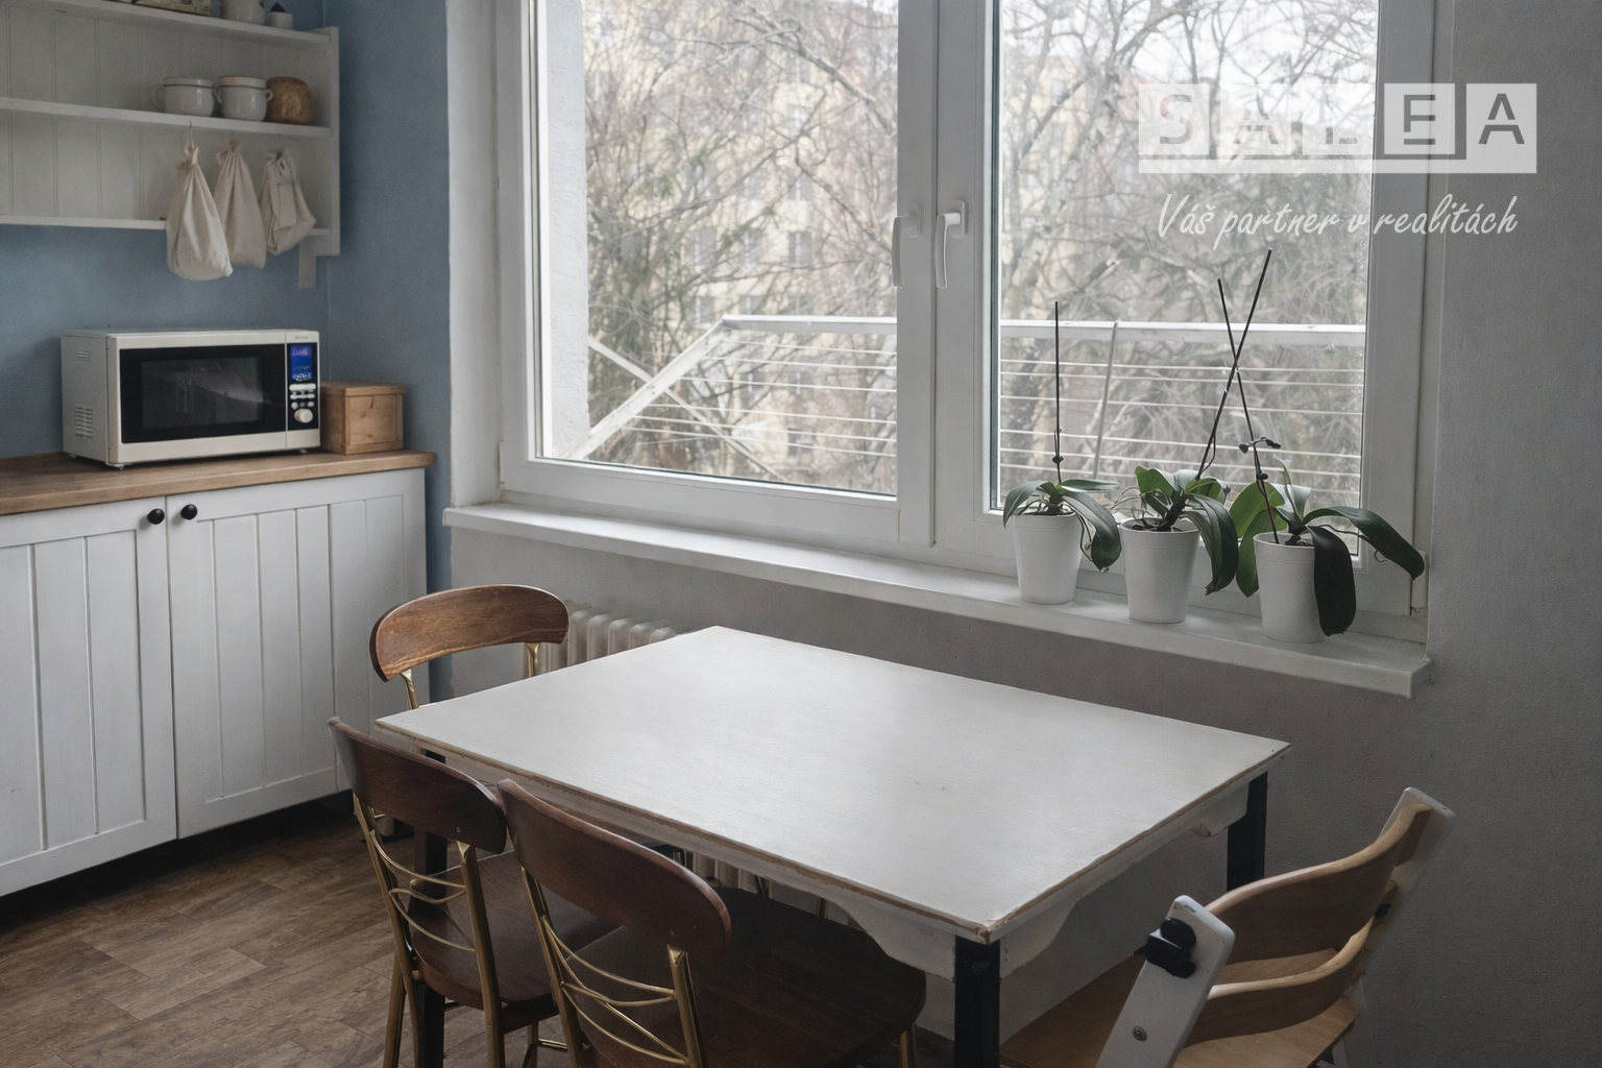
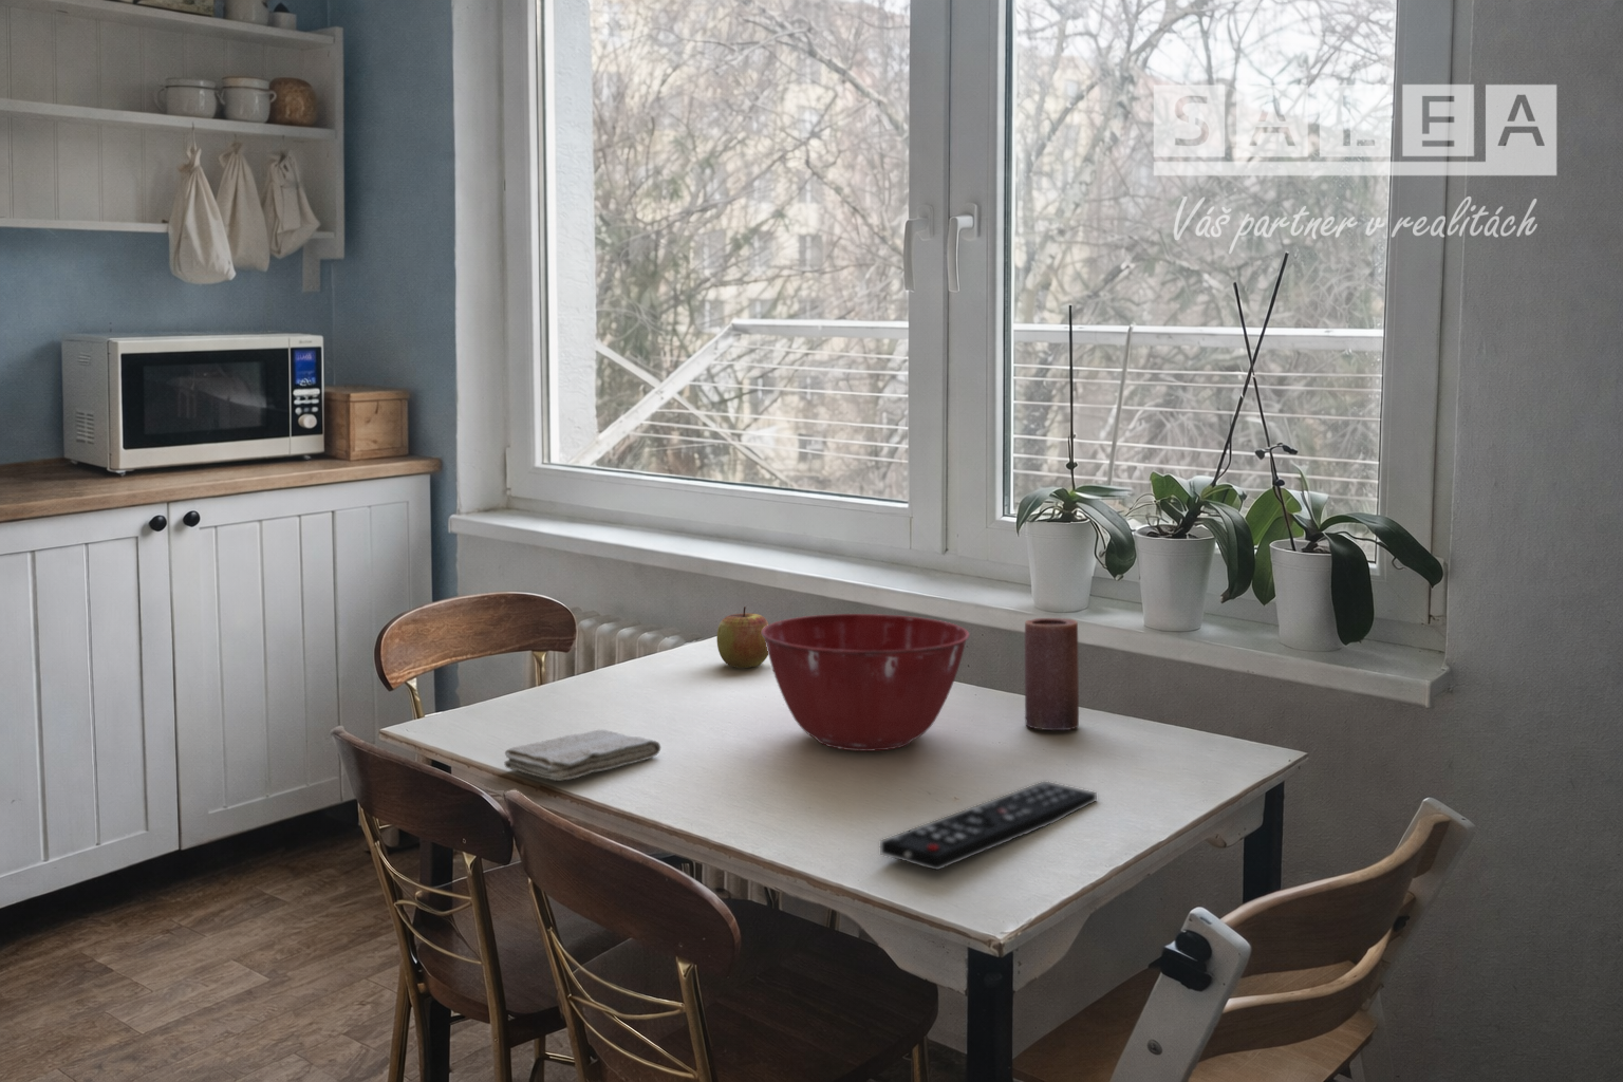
+ mixing bowl (865, 683)
+ remote control (993, 820)
+ washcloth (581, 751)
+ candle (1052, 673)
+ apple (744, 635)
